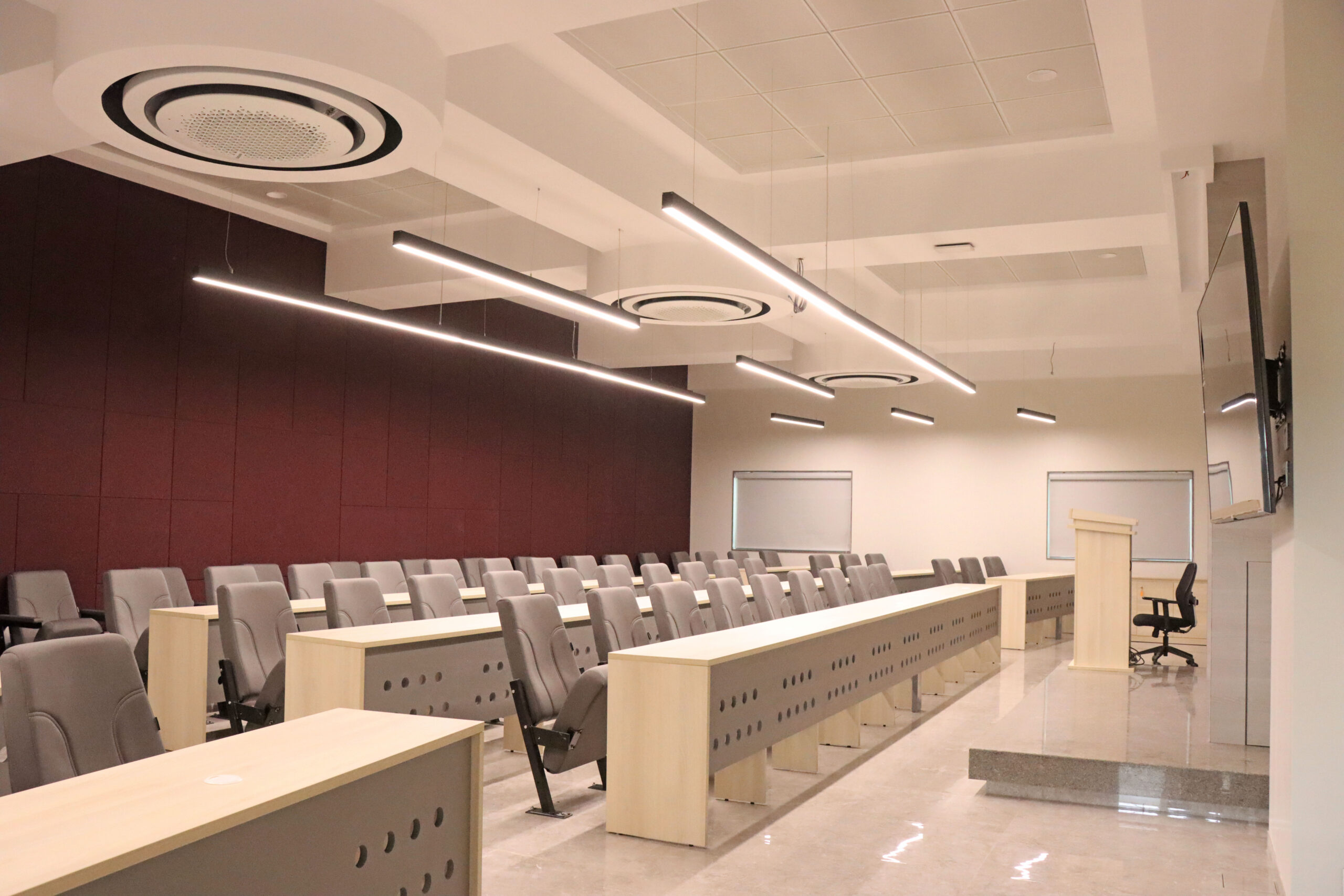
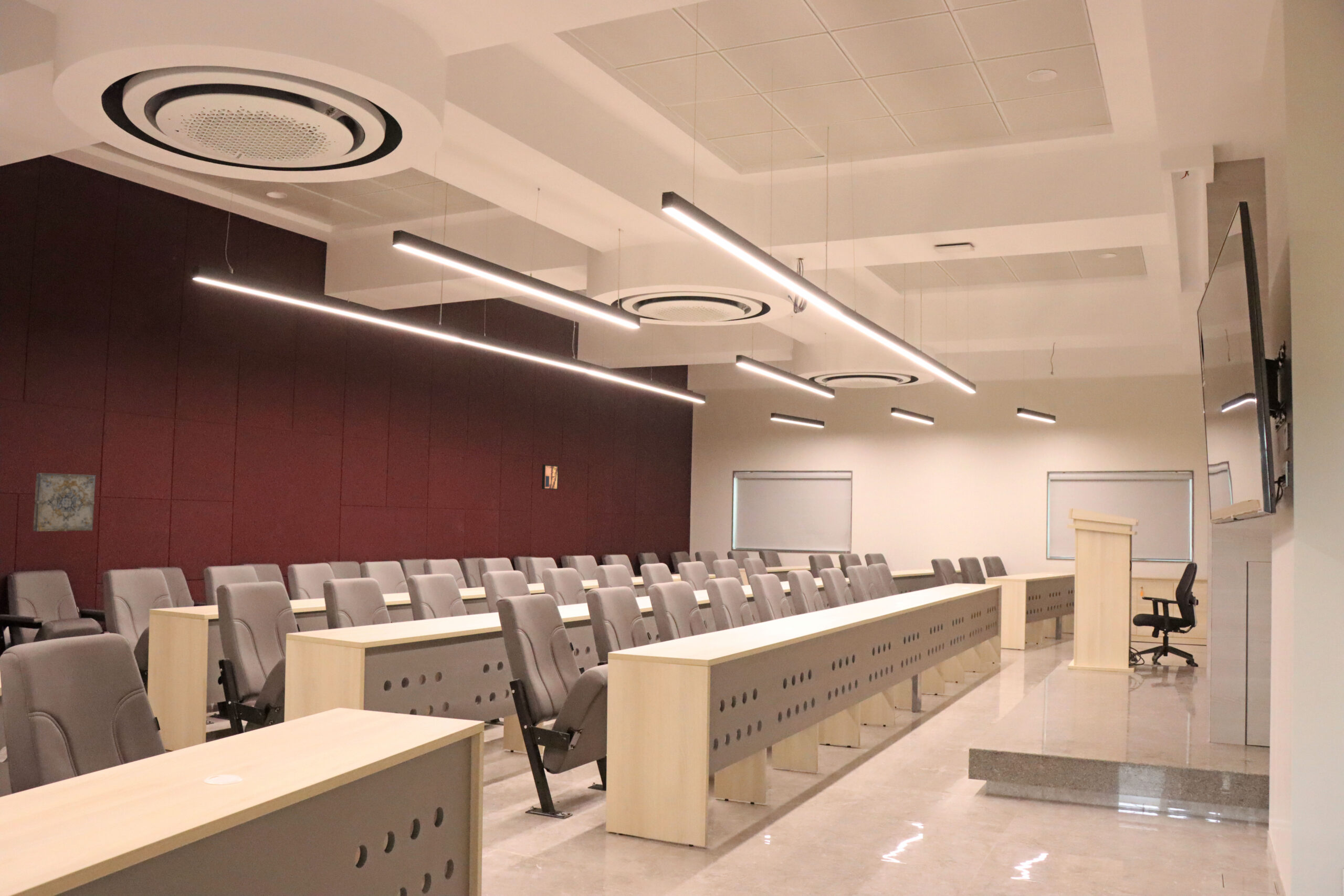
+ wall art (65, 502)
+ wall art (550, 477)
